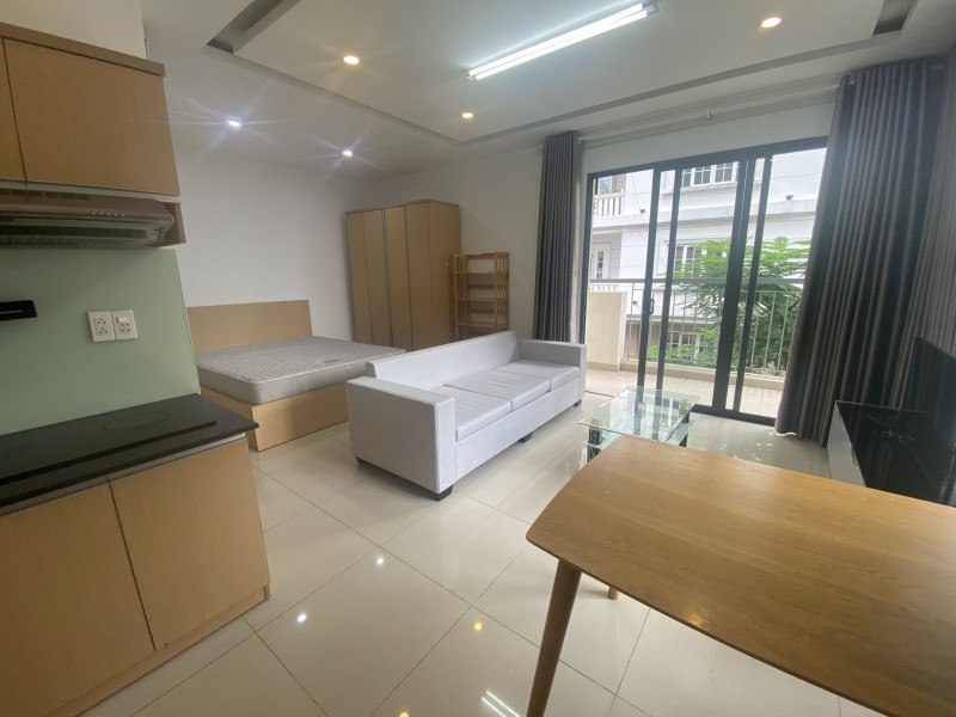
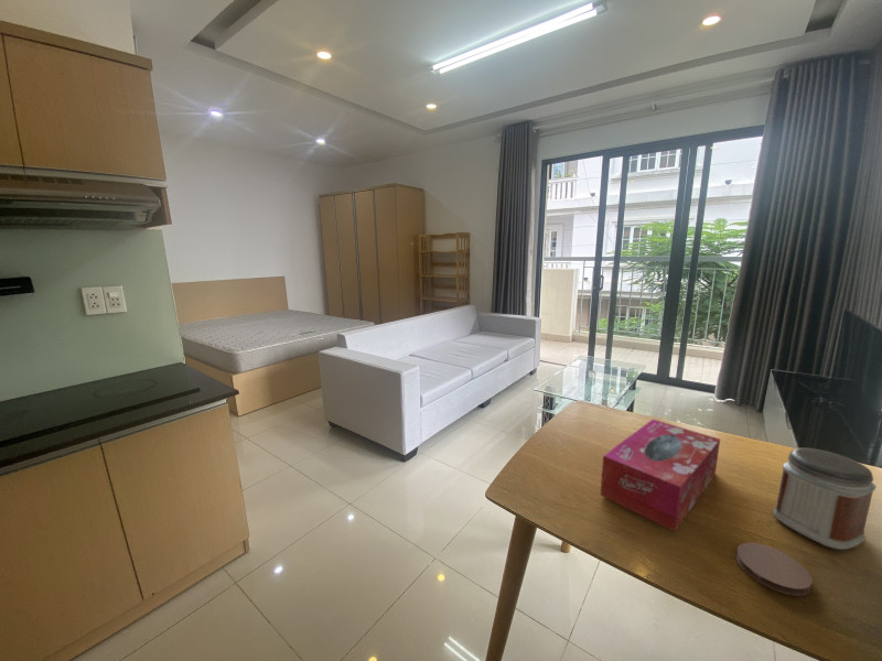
+ jar (822, 494)
+ coaster (772, 566)
+ tissue box (662, 466)
